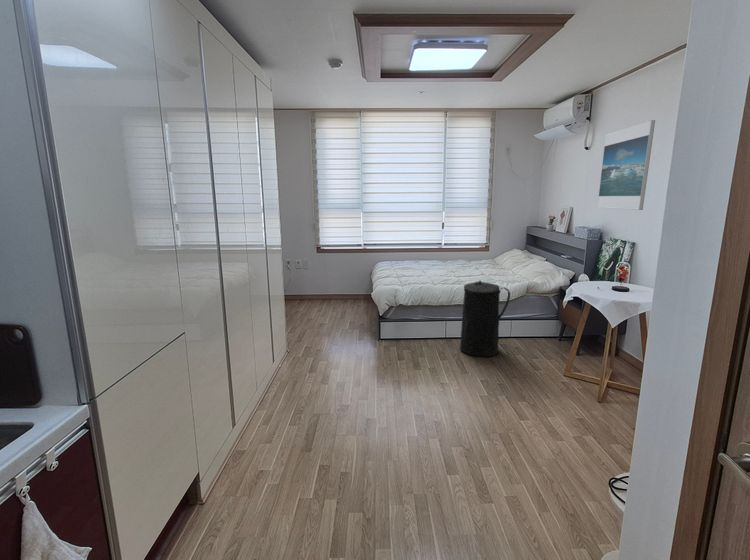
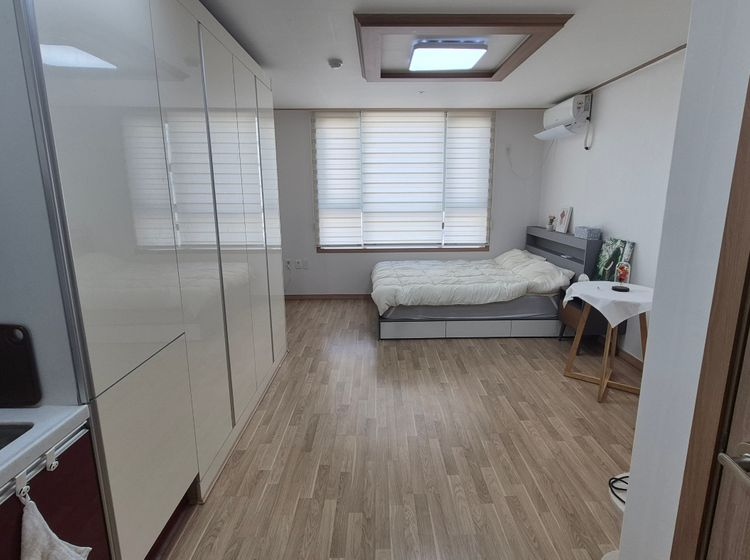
- trash can (483, 315)
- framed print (622, 169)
